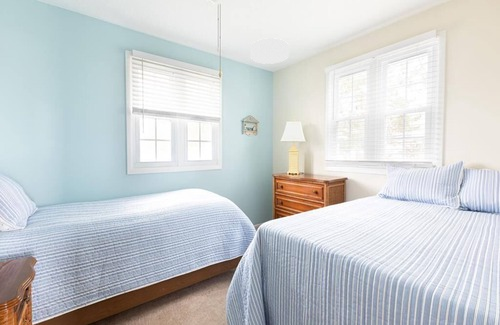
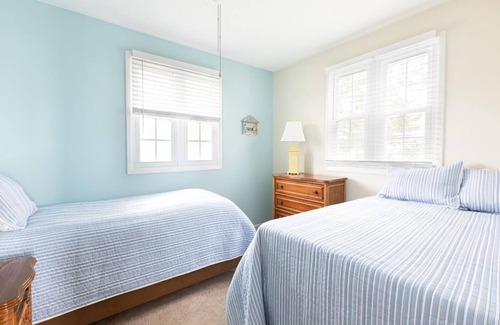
- ceiling light (269, 52)
